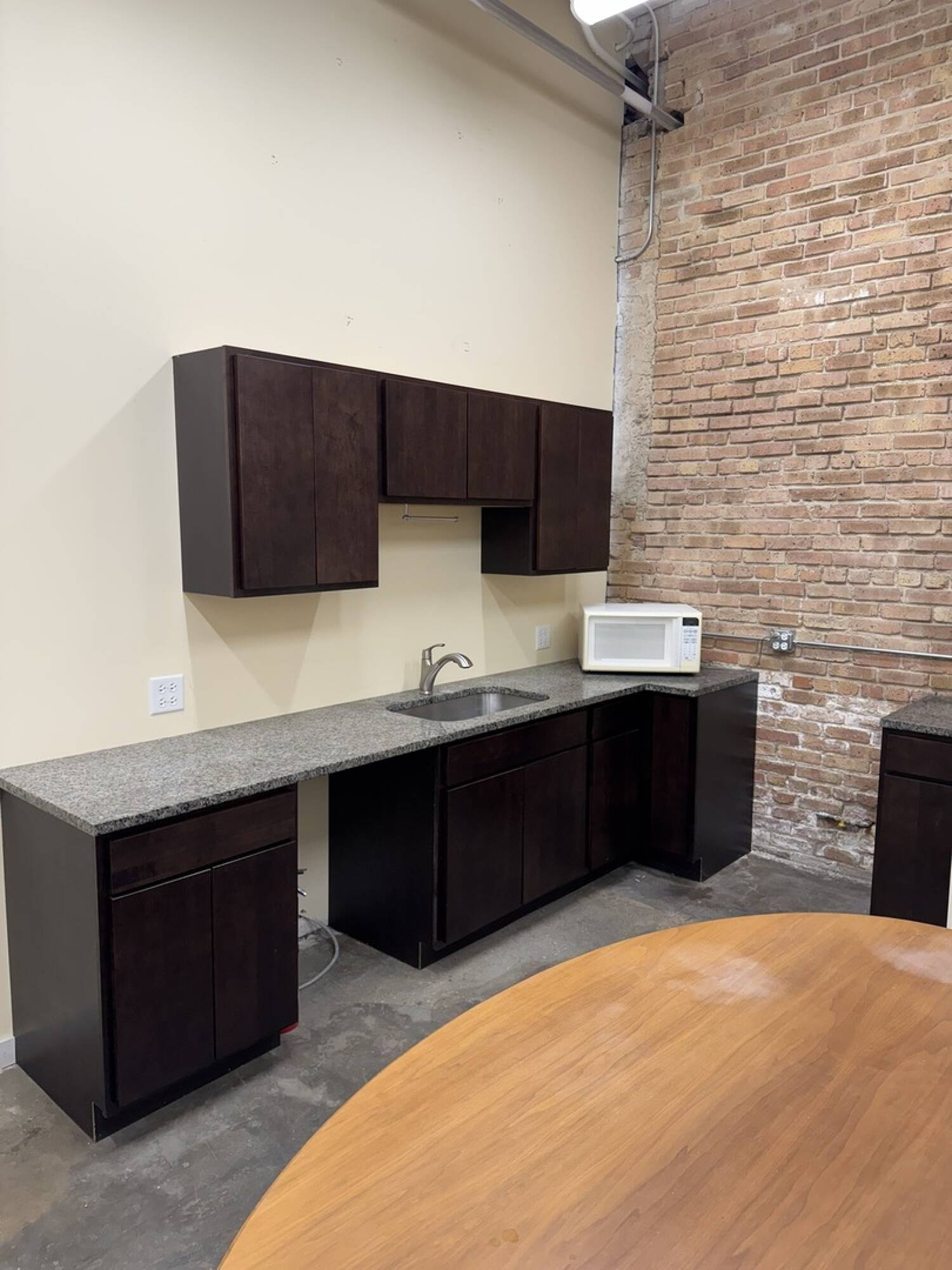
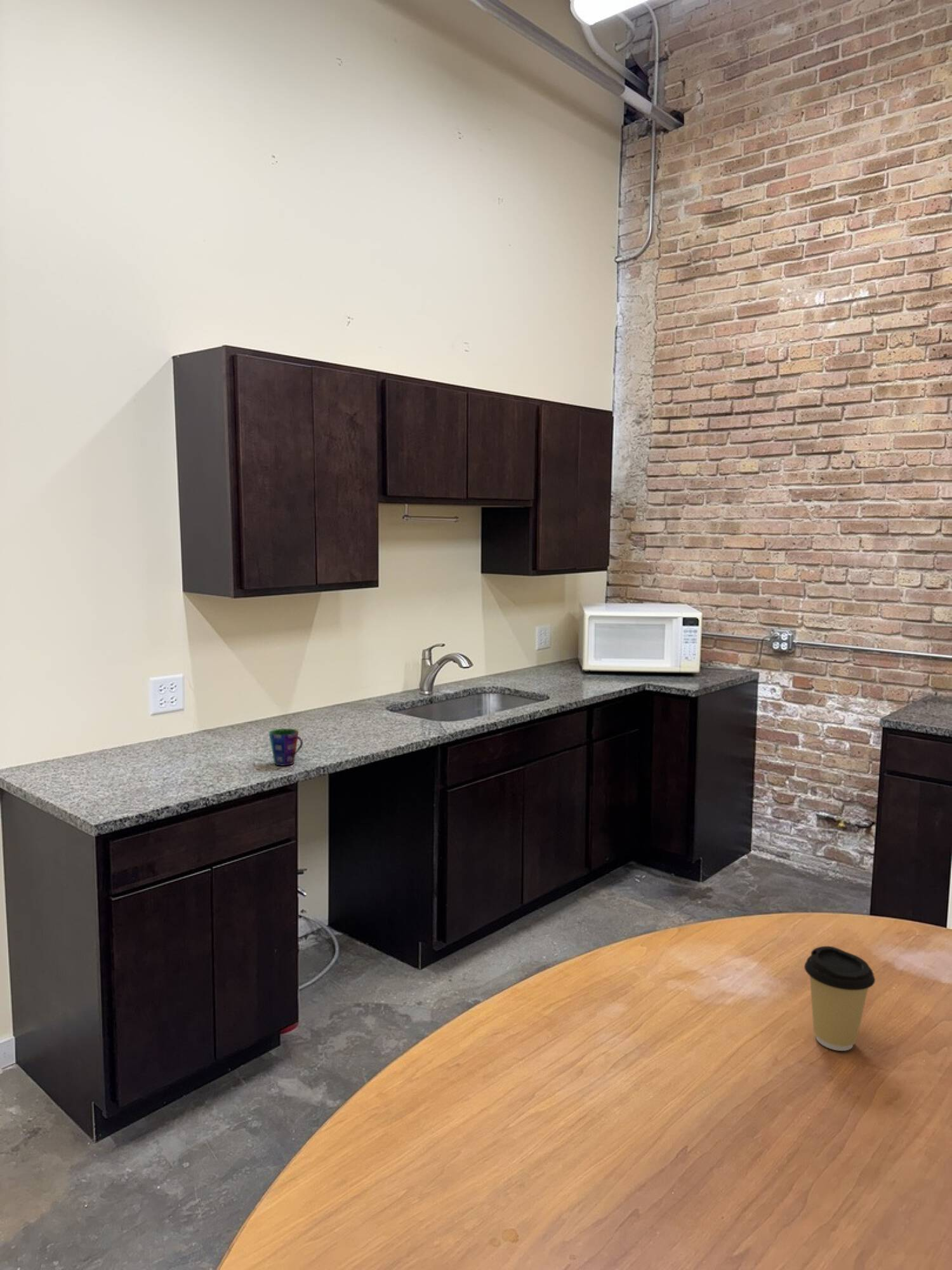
+ cup (288, 748)
+ coffee cup (837, 999)
